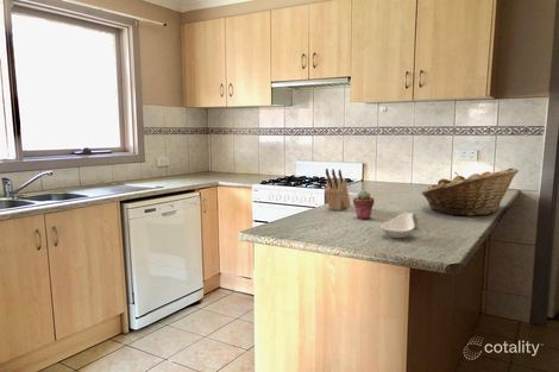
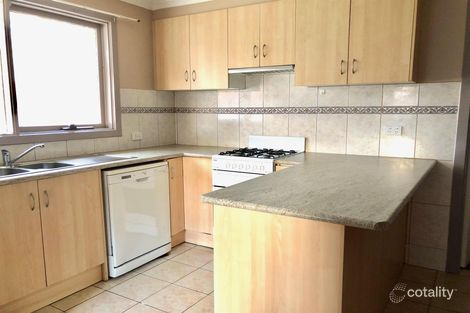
- knife block (337, 187)
- potted succulent (363, 203)
- spoon rest (402, 223)
- fruit basket (469, 189)
